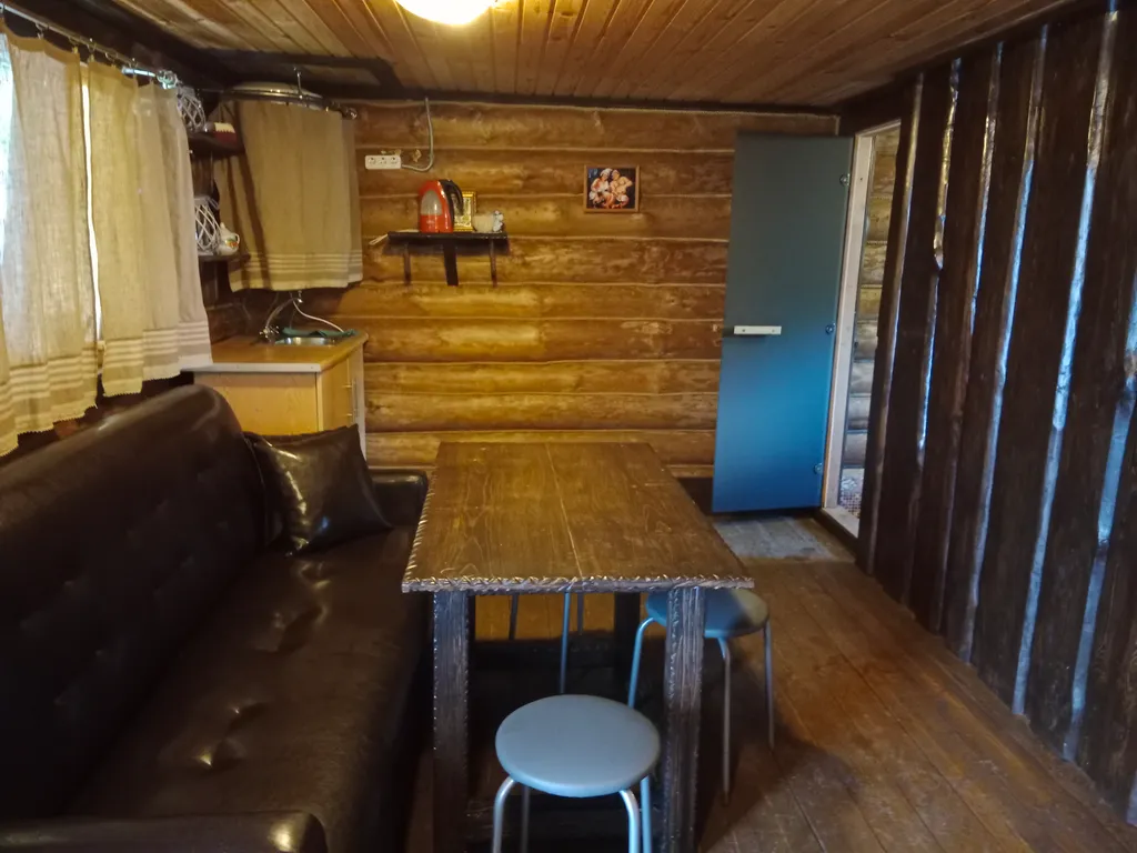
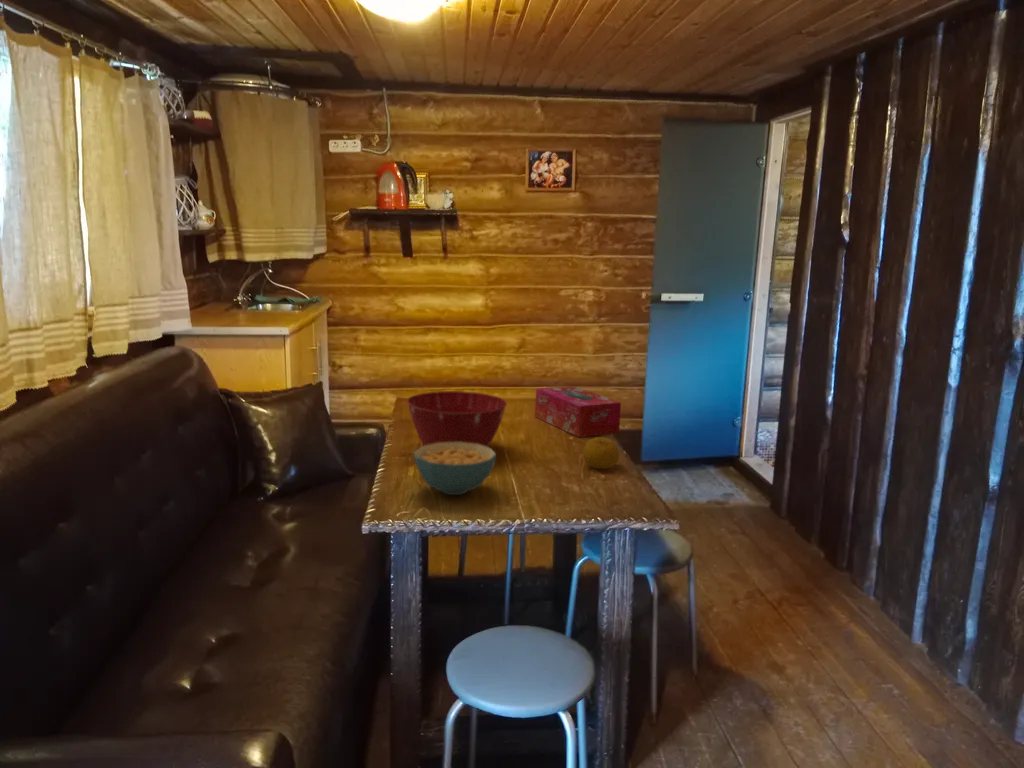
+ mixing bowl (456, 426)
+ fruit (601, 452)
+ cereal bowl (454, 472)
+ tissue box (576, 409)
